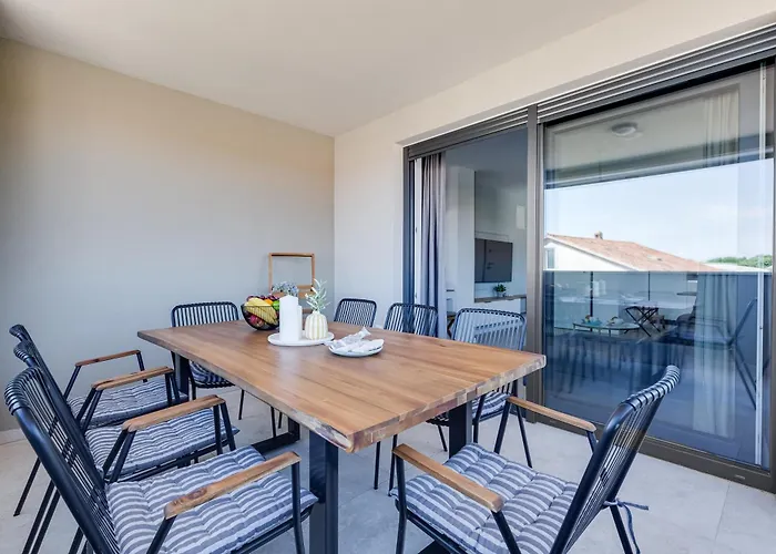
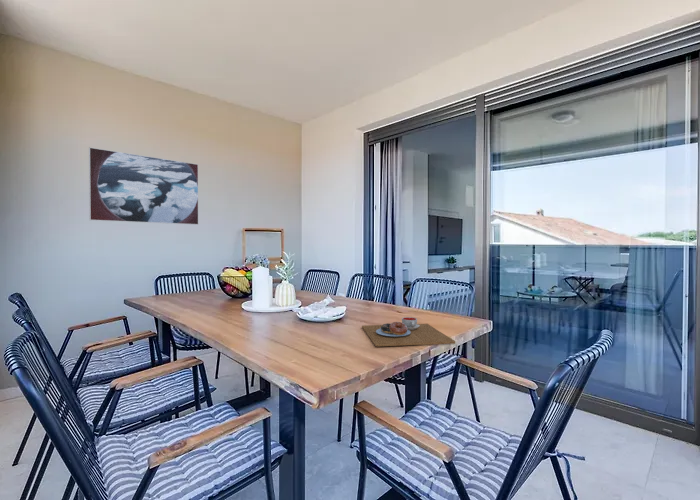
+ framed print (148, 189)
+ placemat (404, 327)
